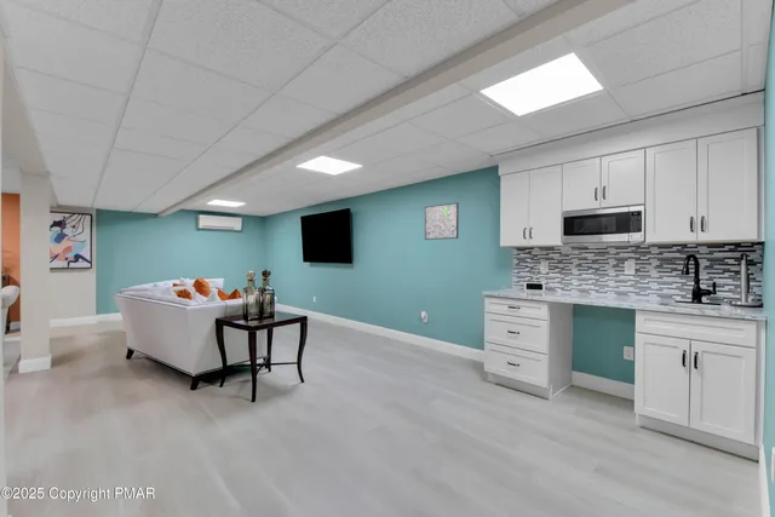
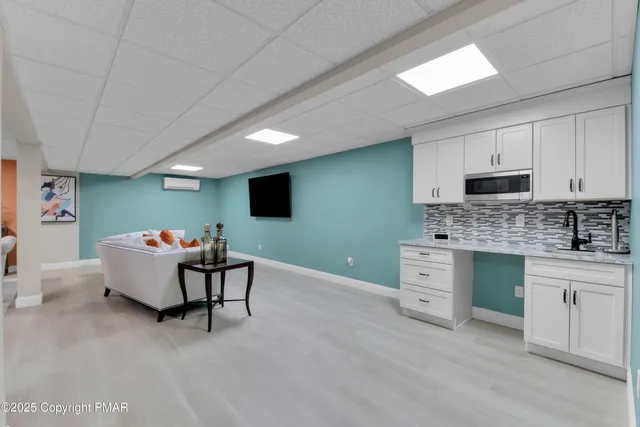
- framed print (441, 222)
